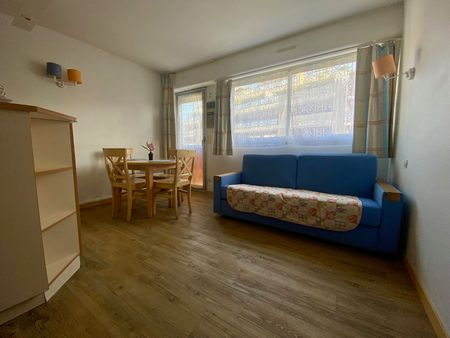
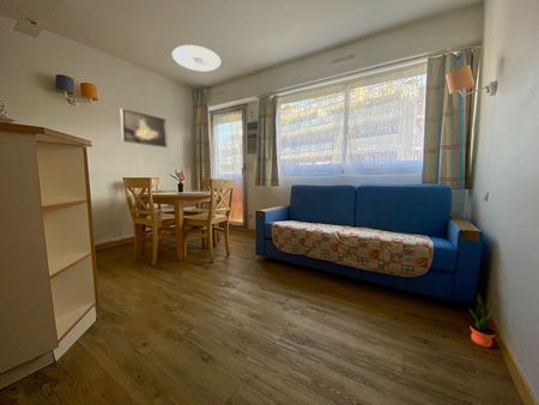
+ ceiling light (196, 56)
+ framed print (145, 129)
+ potted plant (480, 319)
